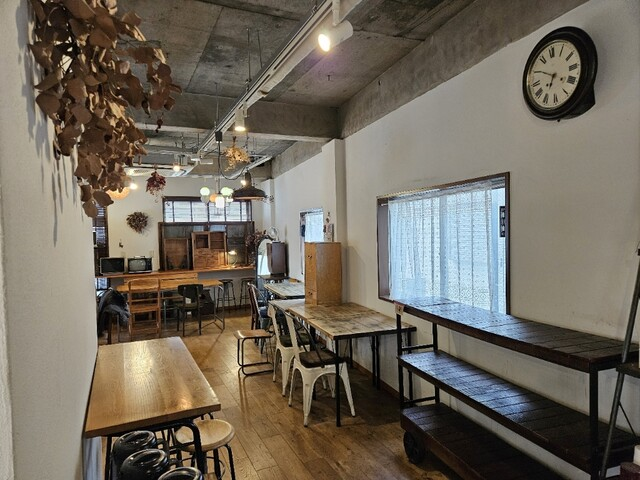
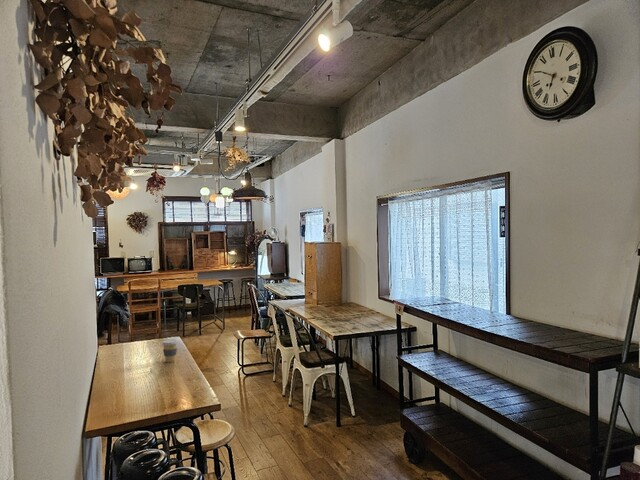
+ coffee cup (170, 351)
